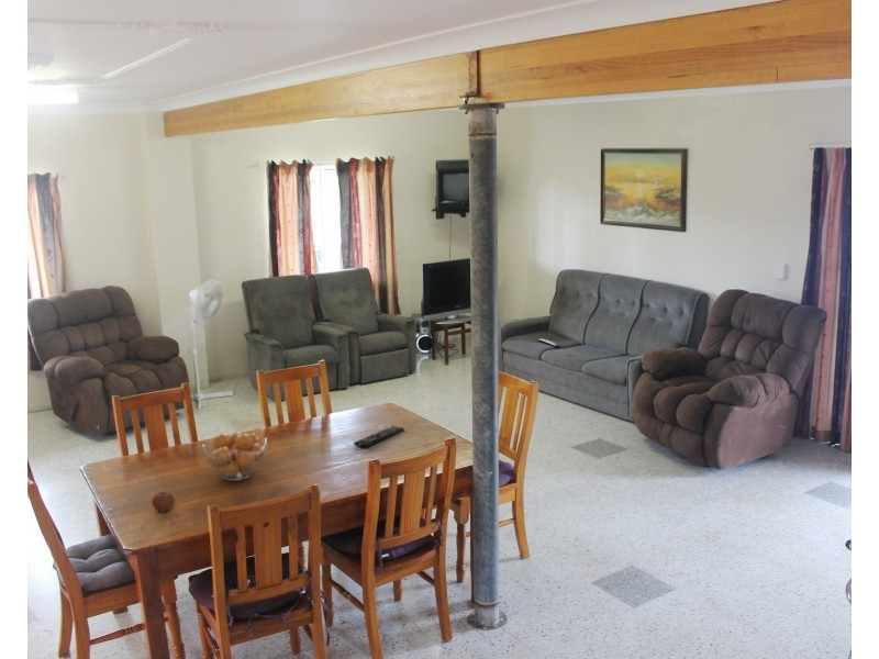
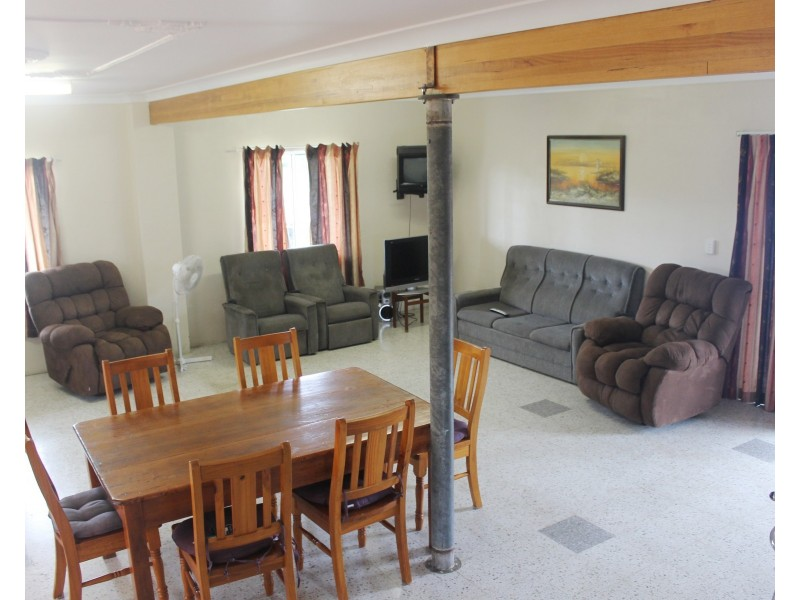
- remote control (379, 436)
- apple (163, 500)
- fruit basket (235, 455)
